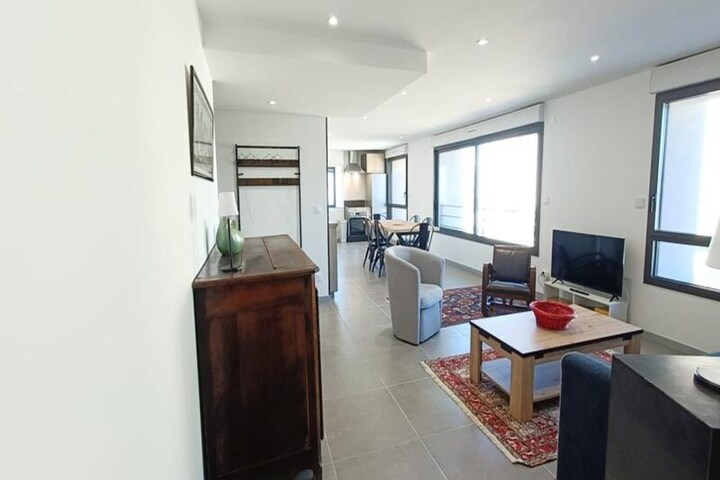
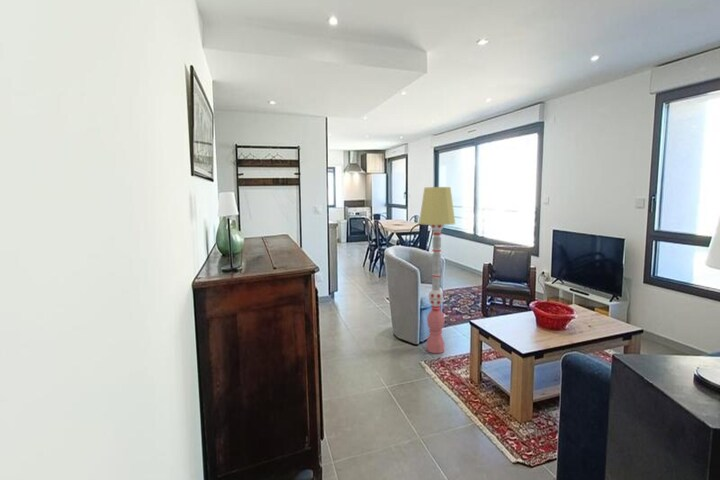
+ floor lamp (436, 270)
